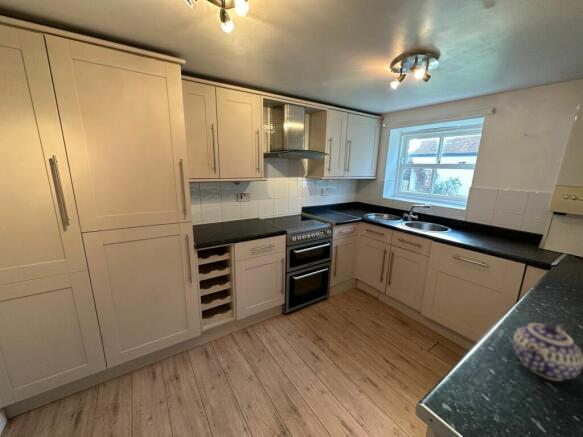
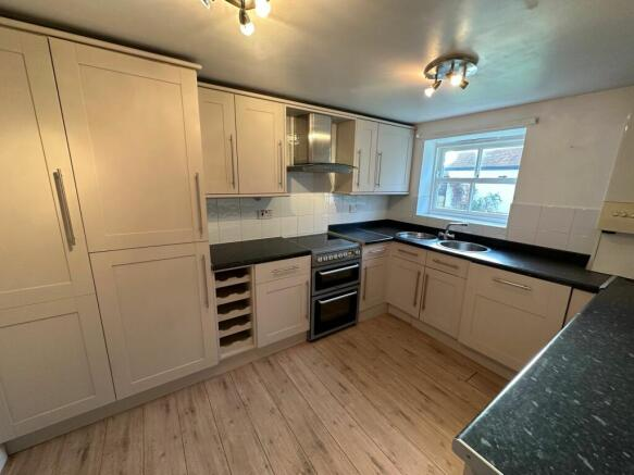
- teapot (546, 346)
